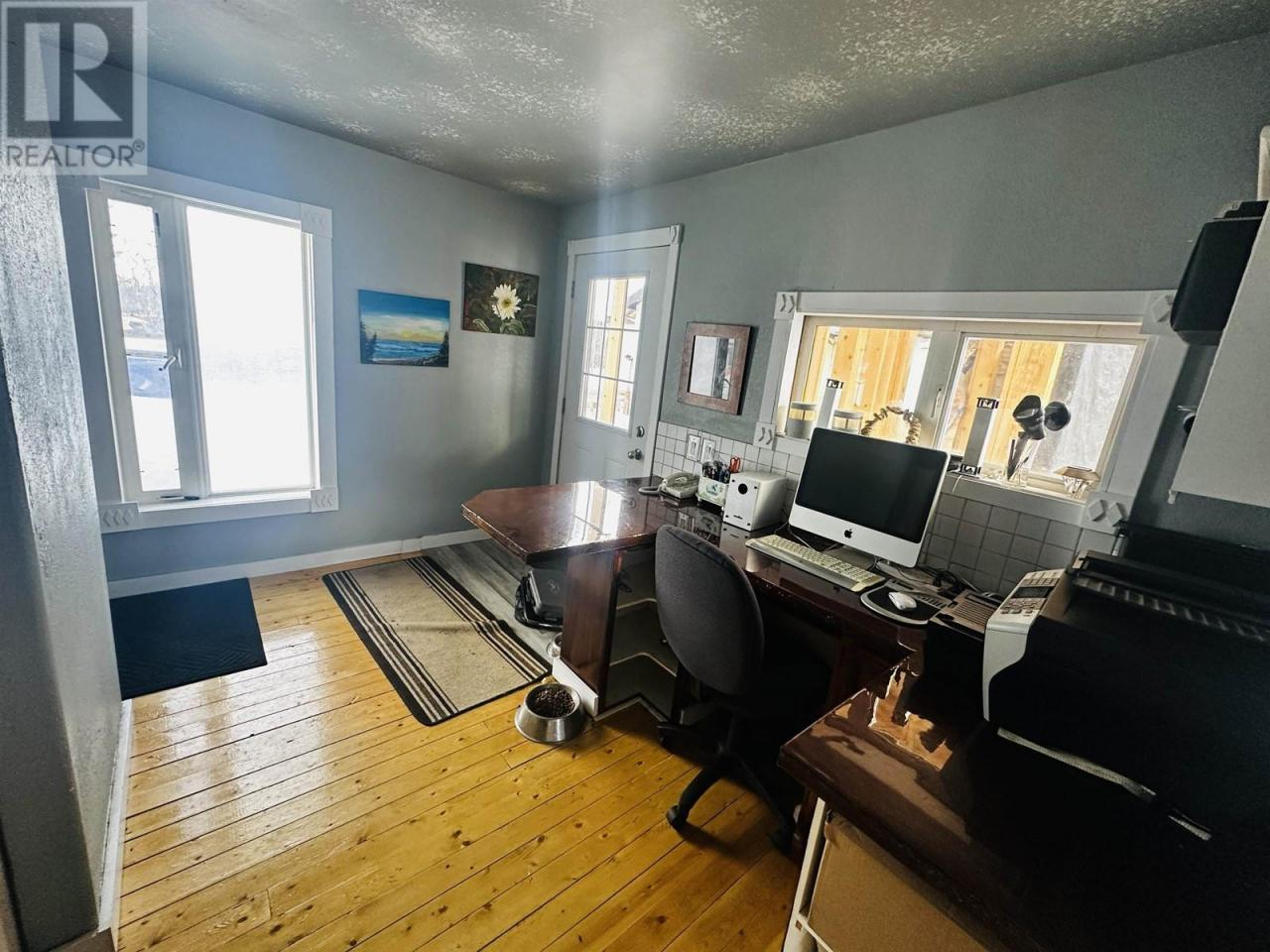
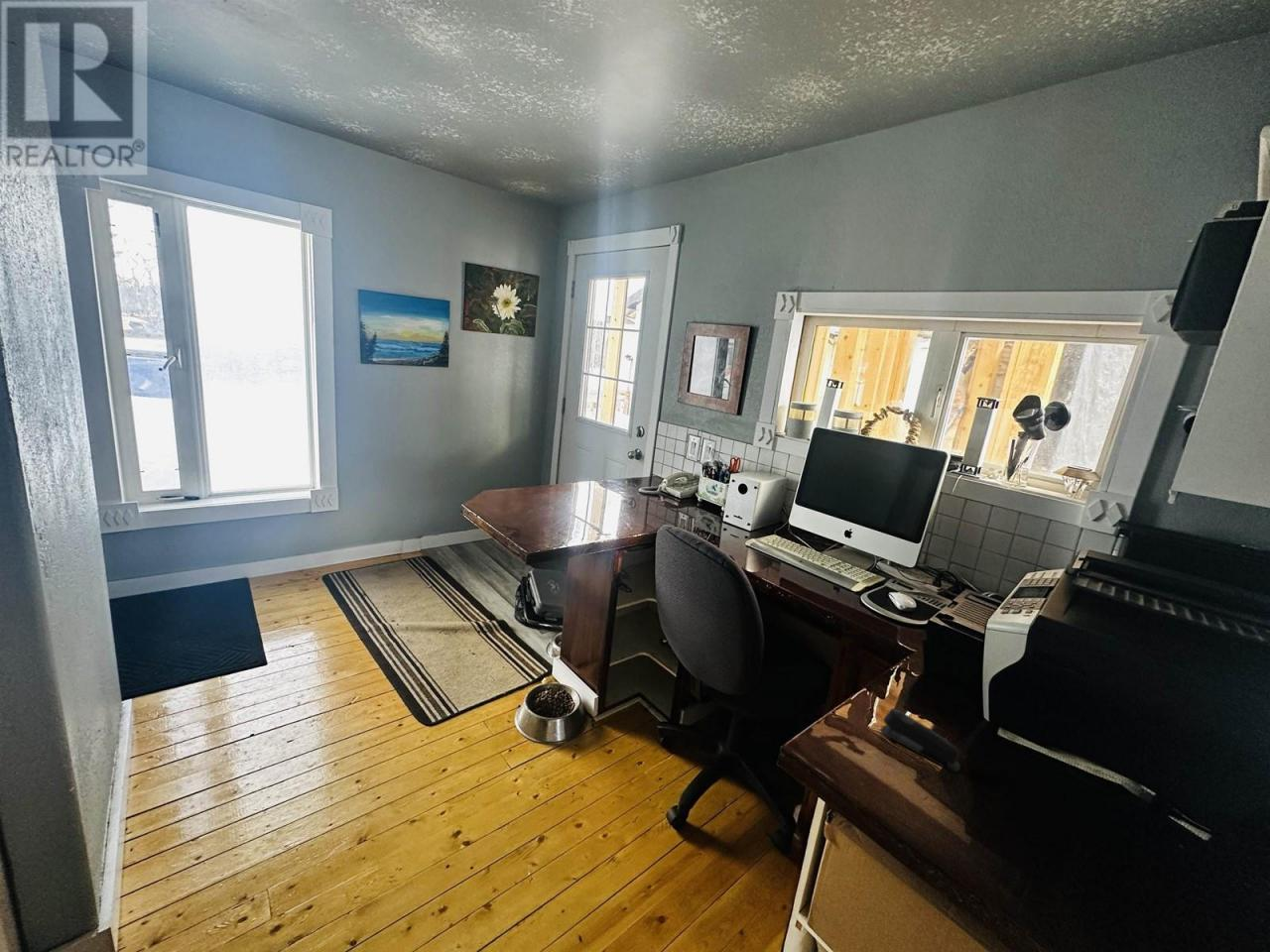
+ stapler (922, 737)
